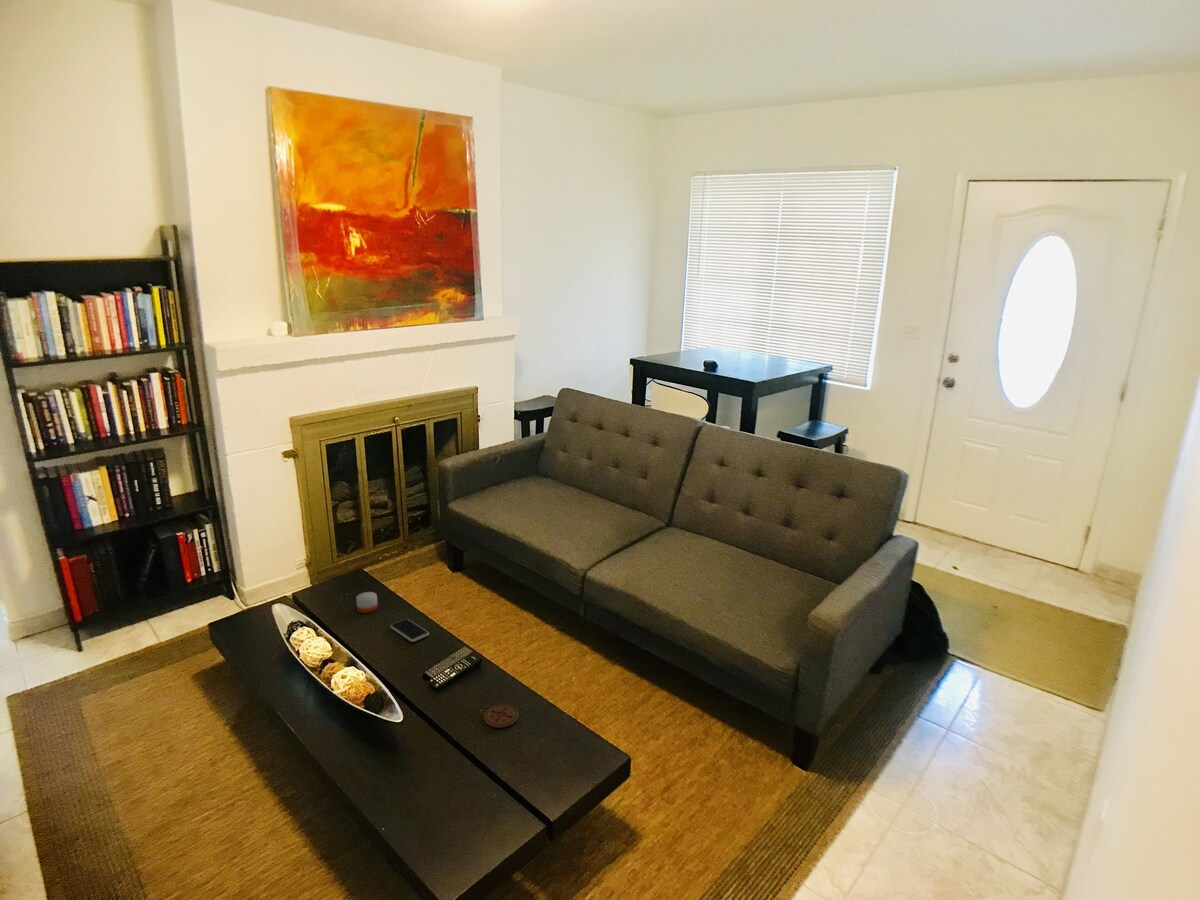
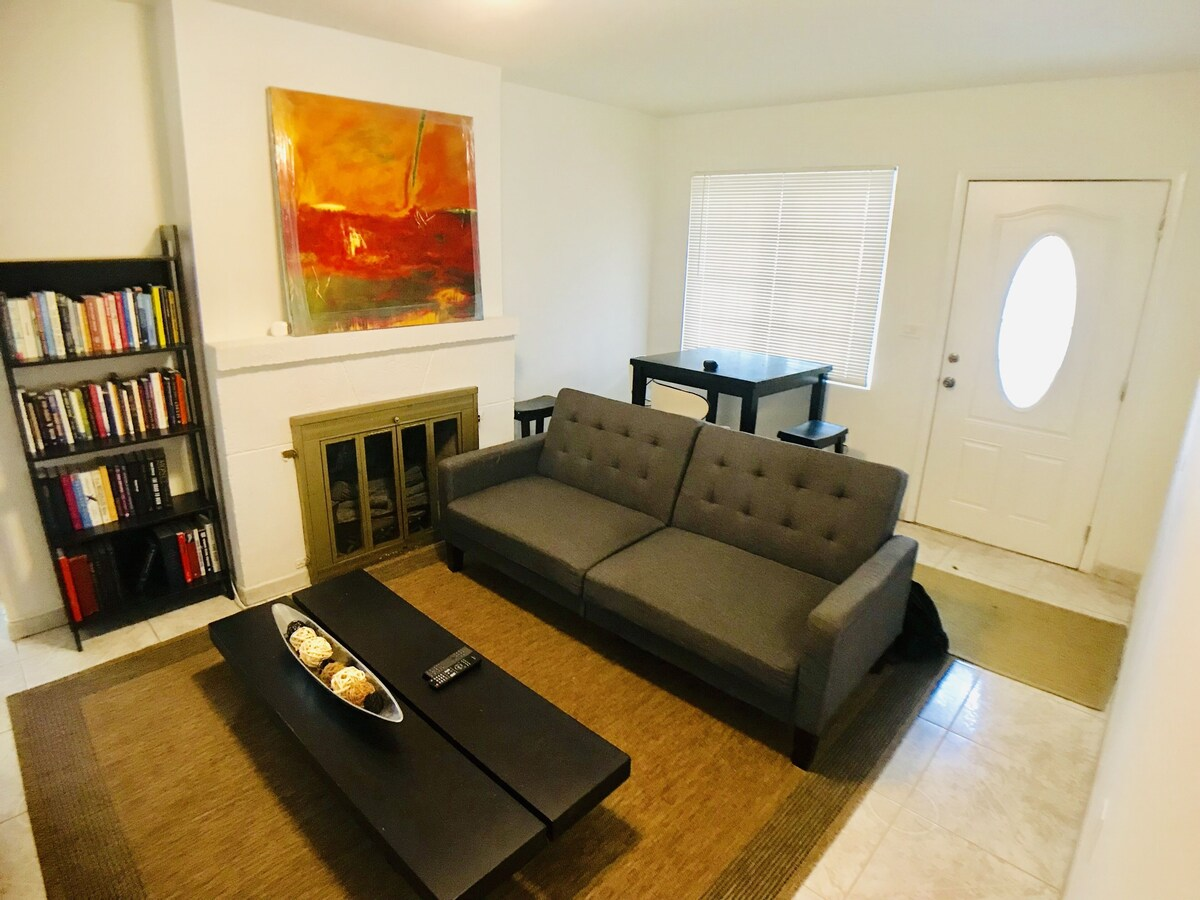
- smartphone (409, 630)
- candle (366, 596)
- coaster (501, 715)
